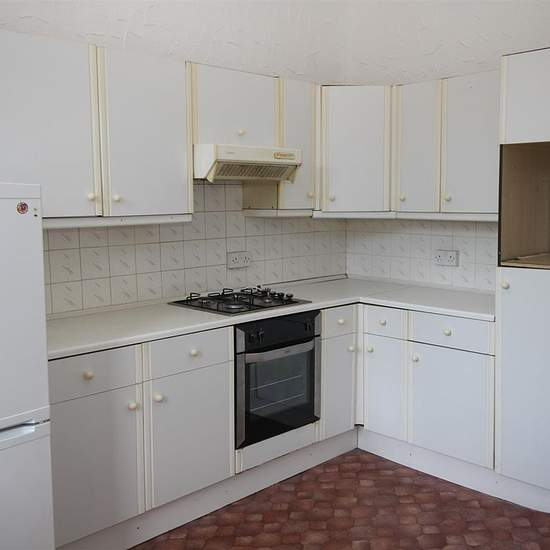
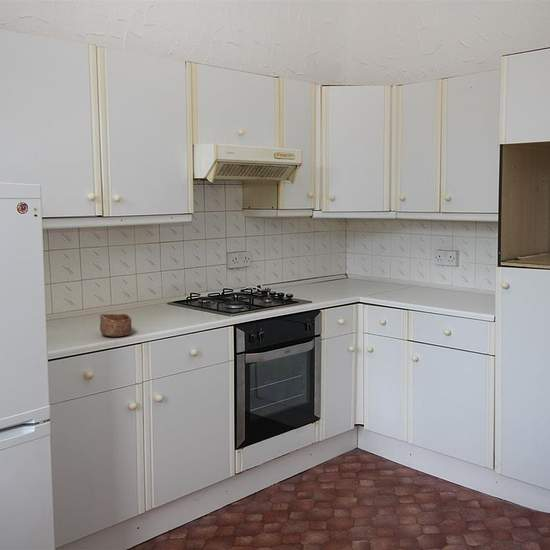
+ bowl (115, 324)
